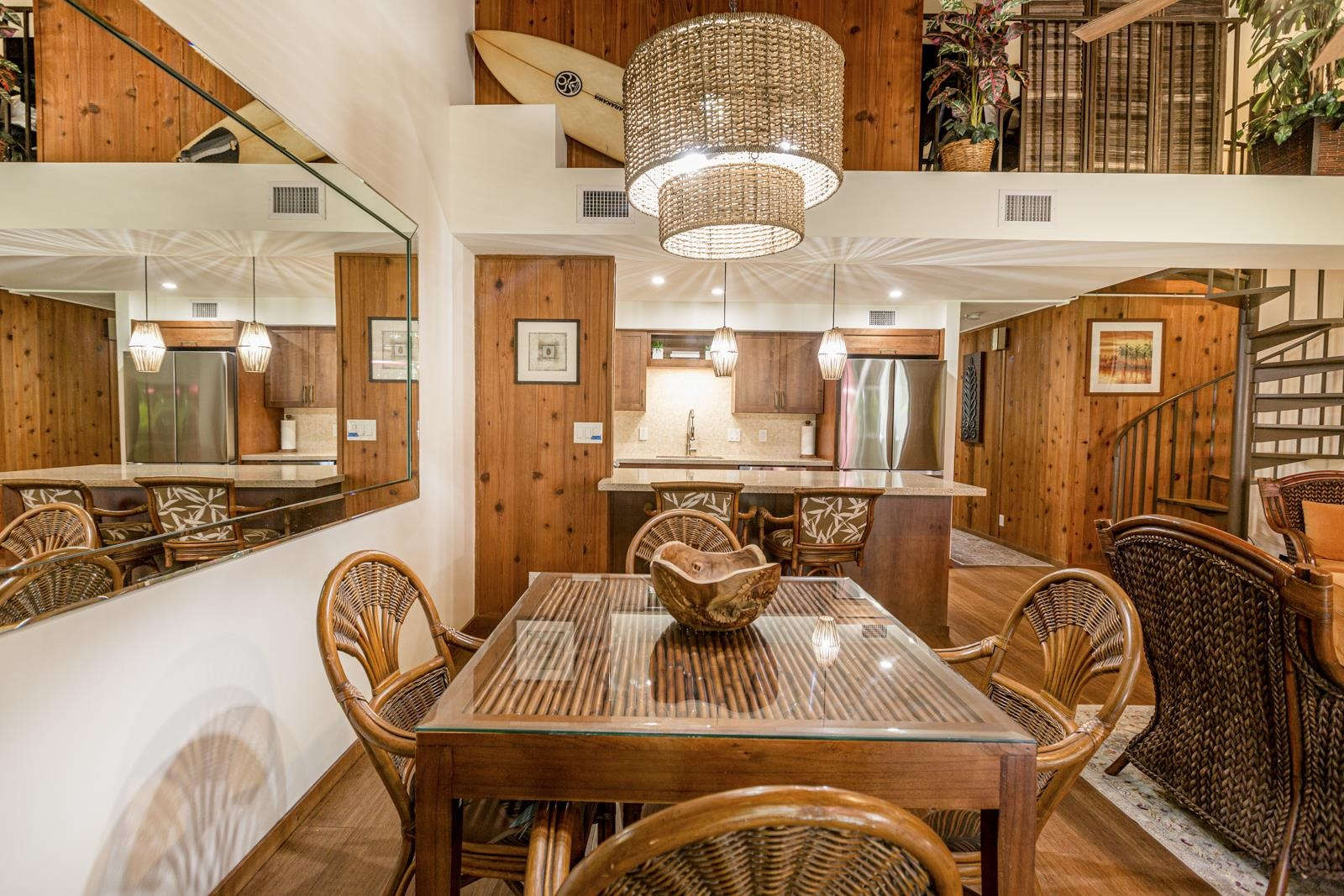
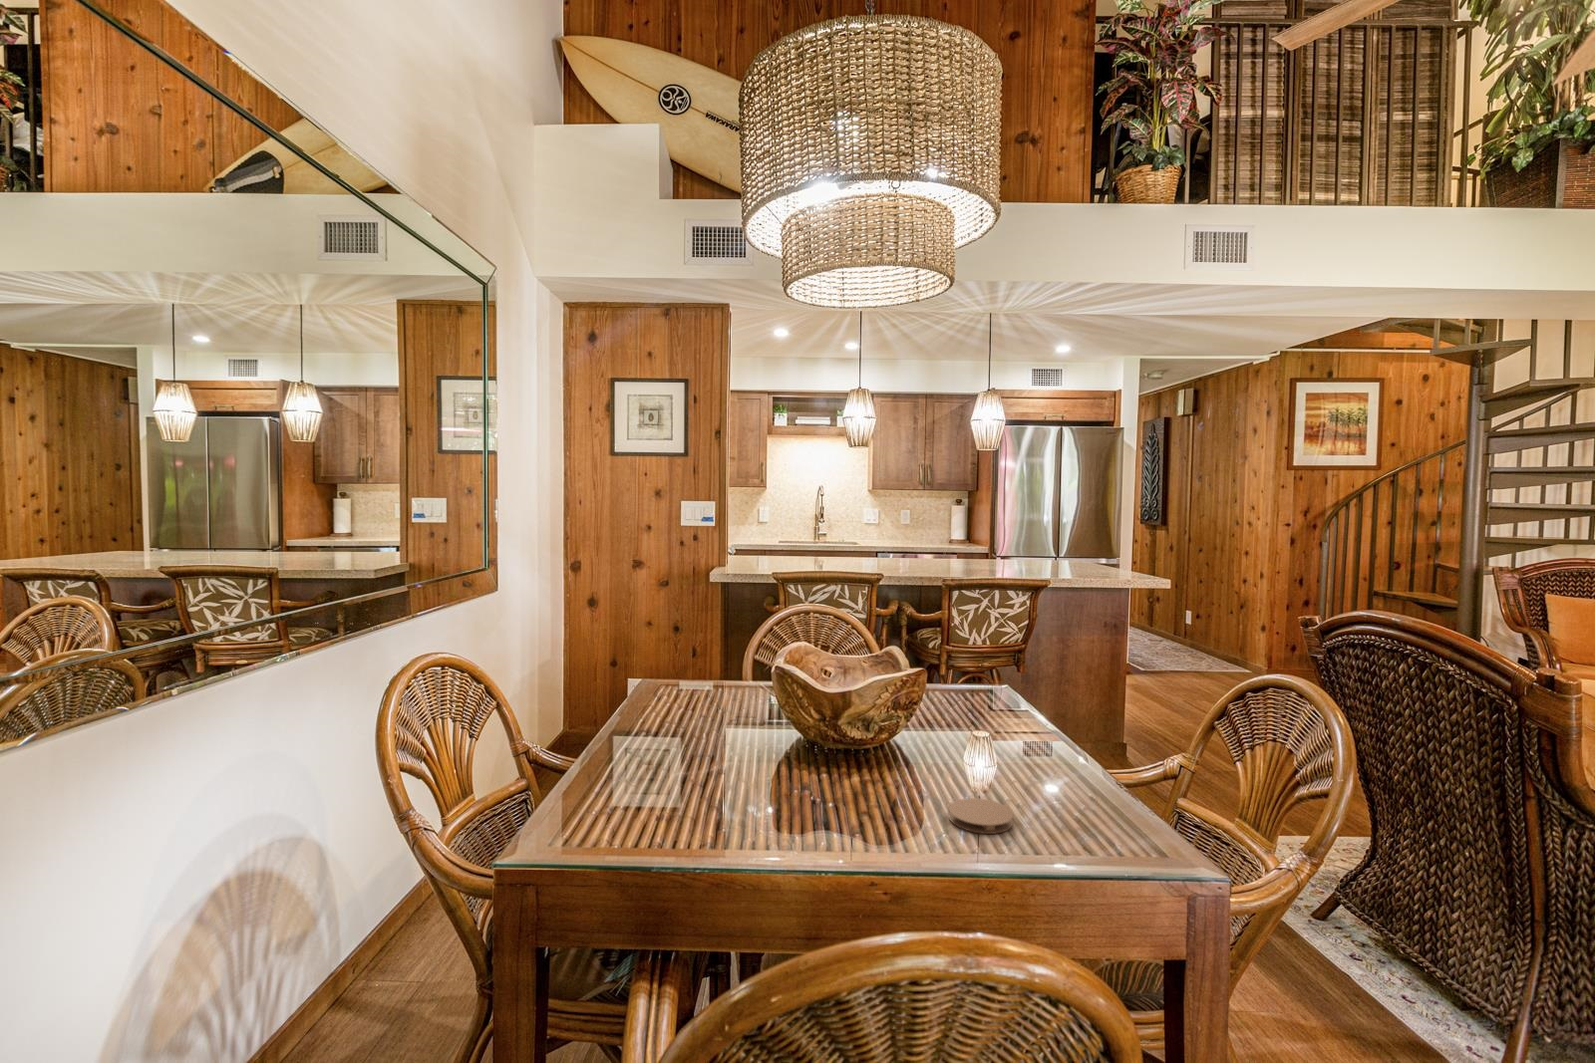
+ coaster (980, 815)
